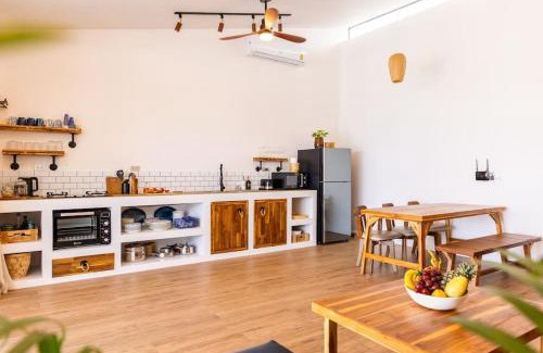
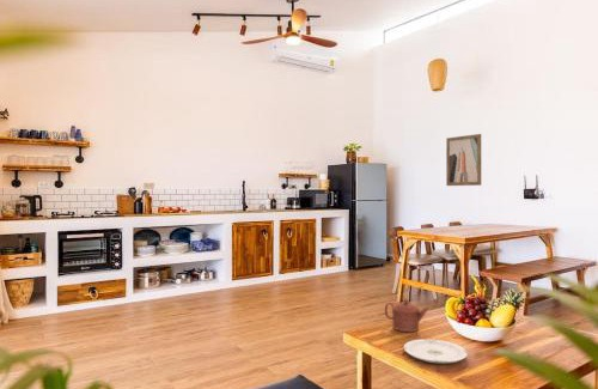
+ plate (434, 352)
+ wall art (463, 160)
+ teapot (405, 314)
